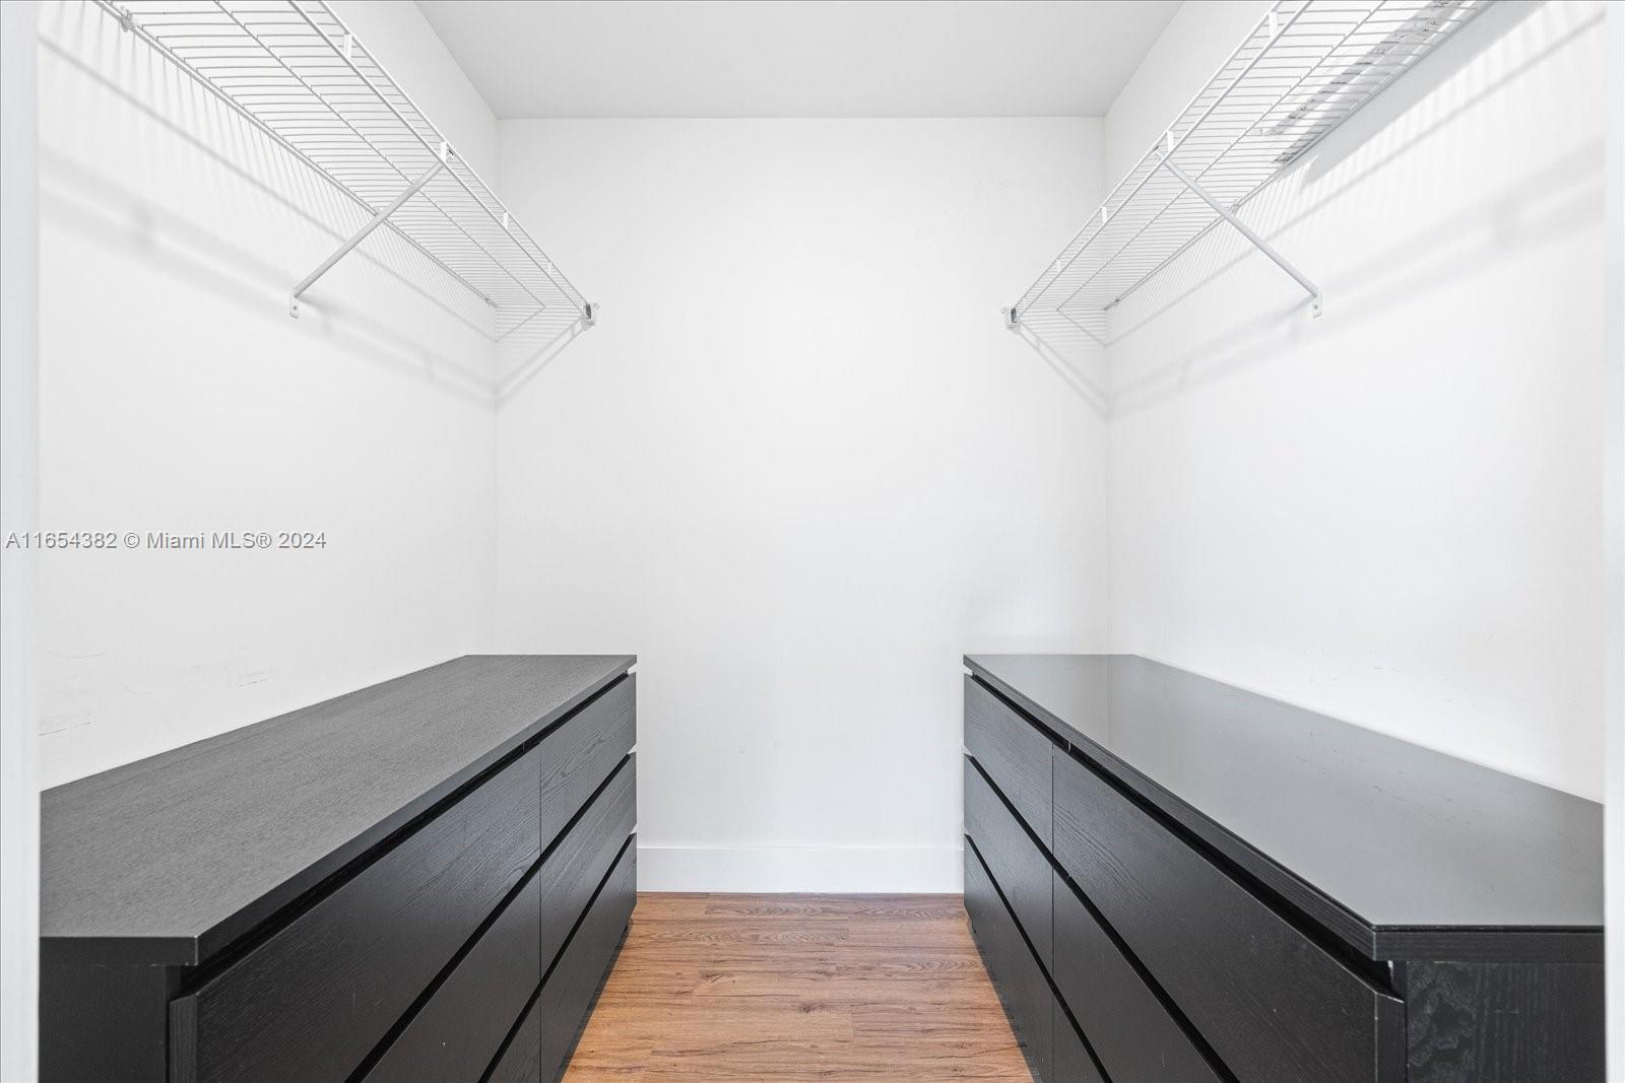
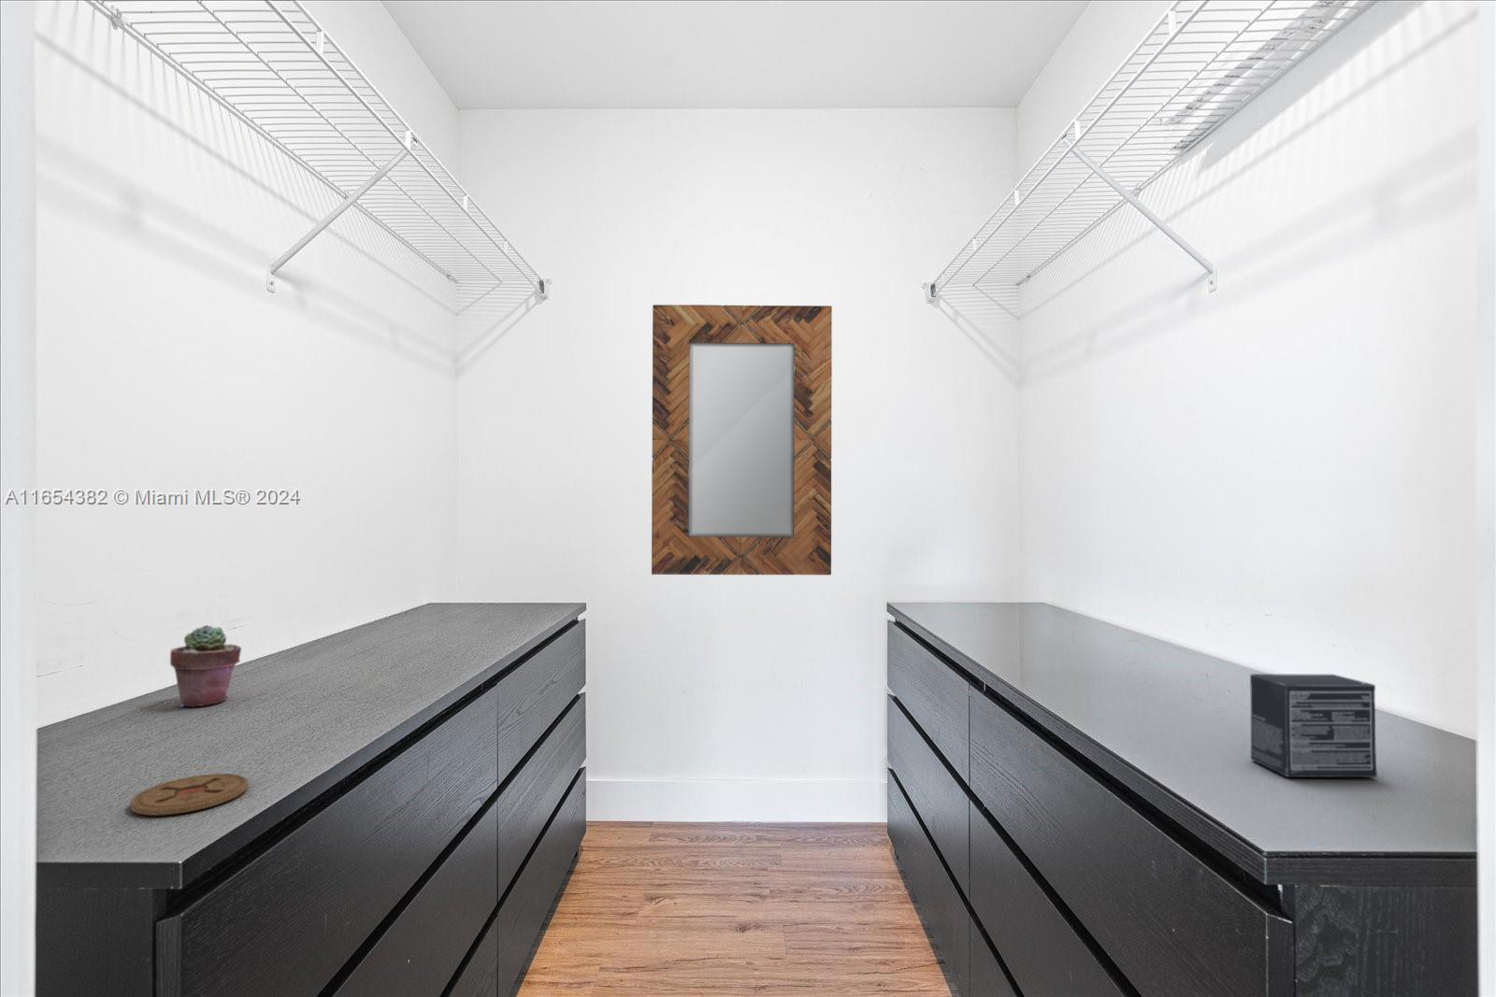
+ small box (1311, 722)
+ potted succulent (205, 663)
+ coaster (190, 792)
+ home mirror (741, 441)
